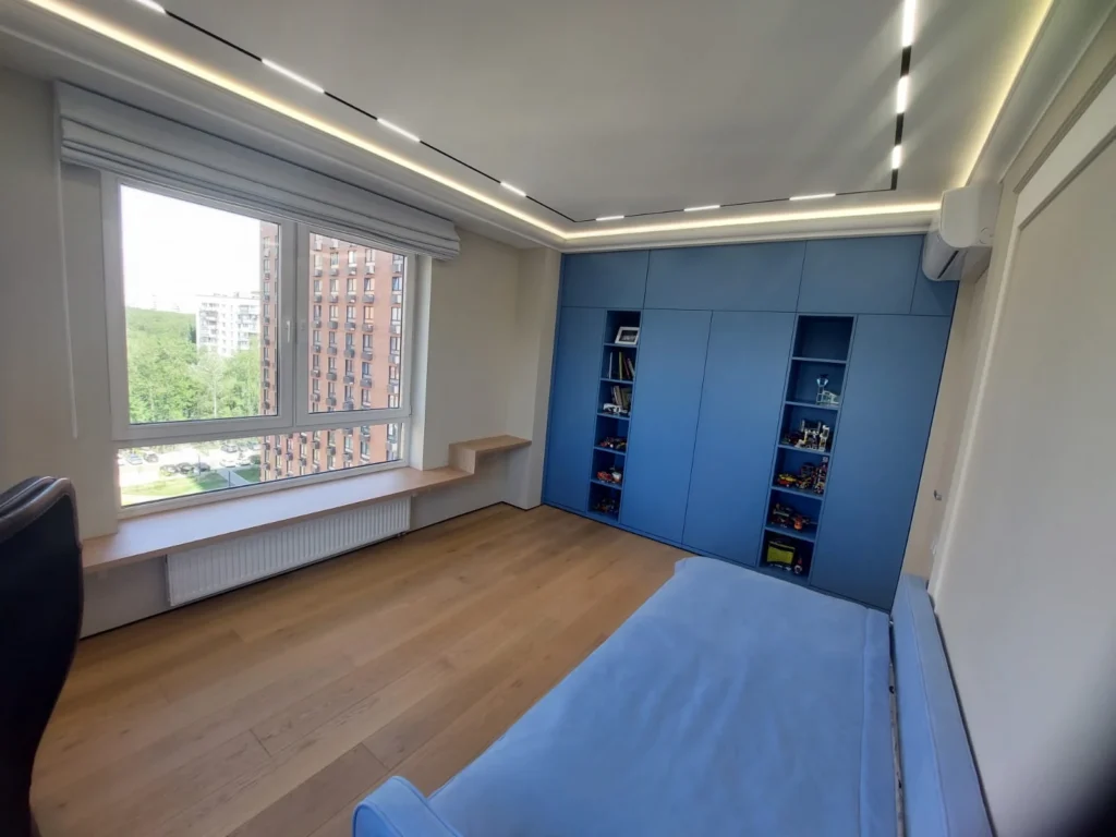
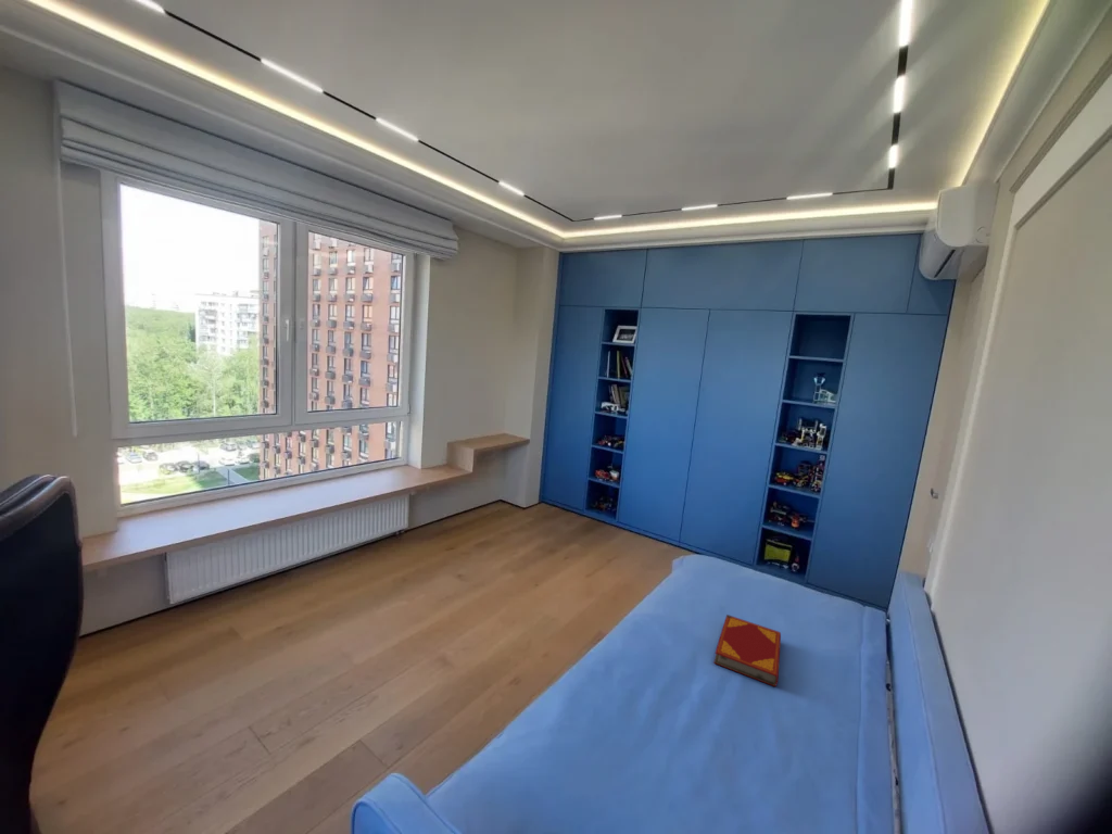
+ hardback book (748, 646)
